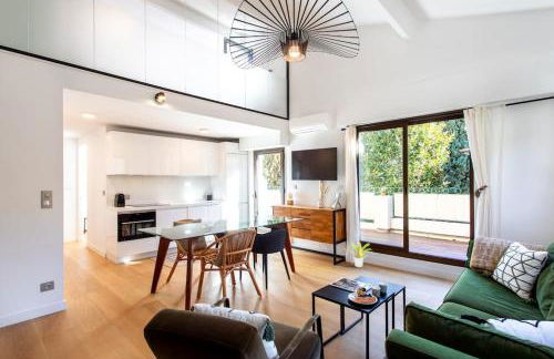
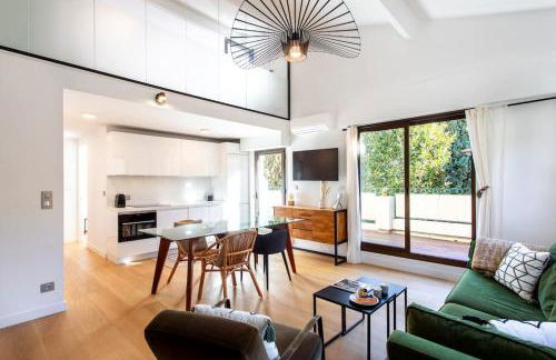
- potted plant (359, 254)
